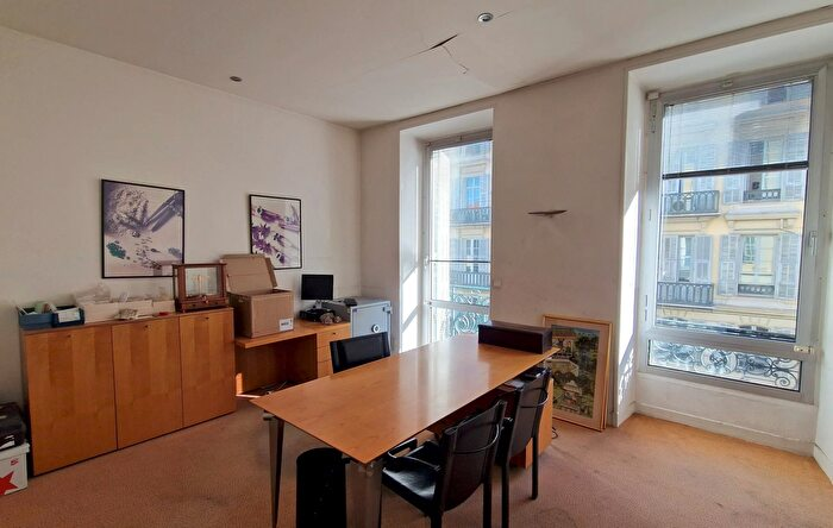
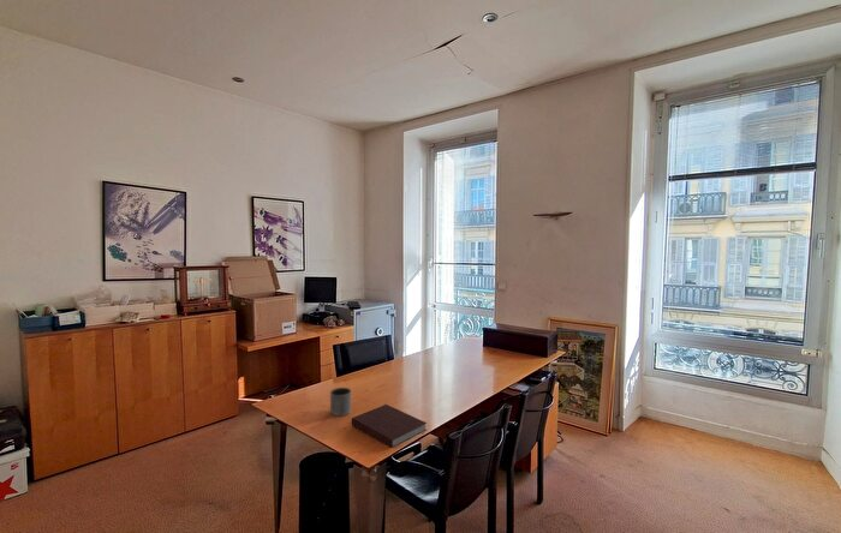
+ mug (339, 400)
+ notebook (388, 424)
